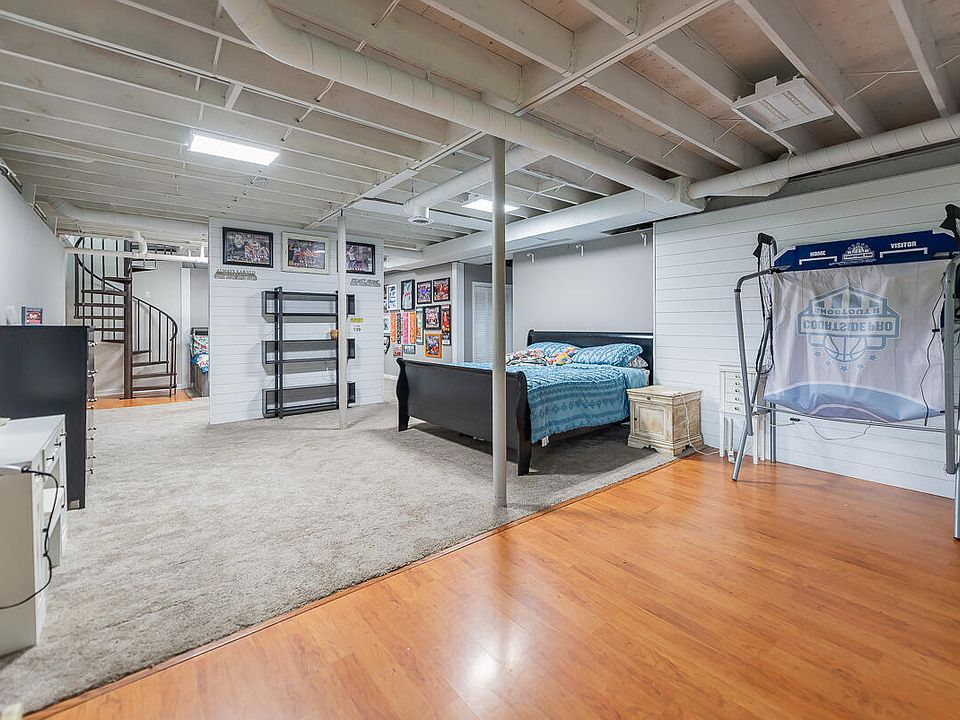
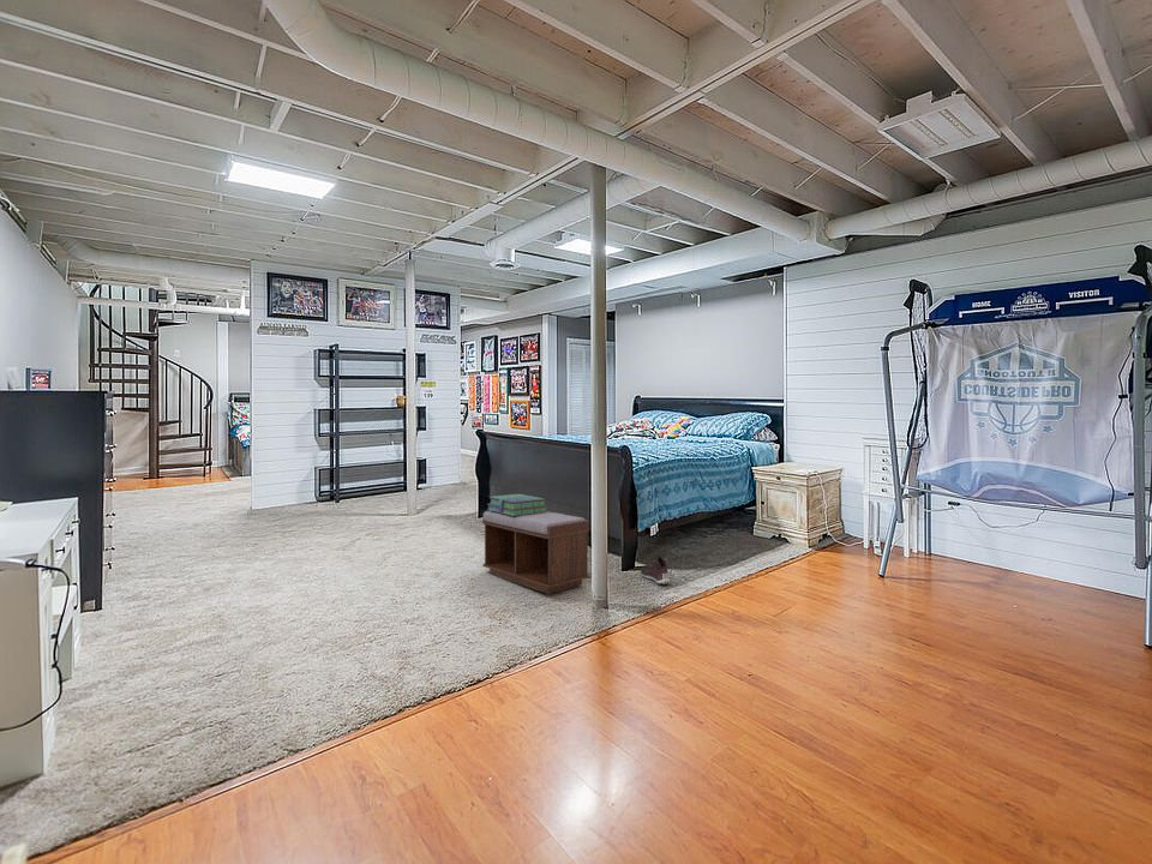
+ bench (533, 546)
+ sneaker (655, 566)
+ stack of books (516, 504)
